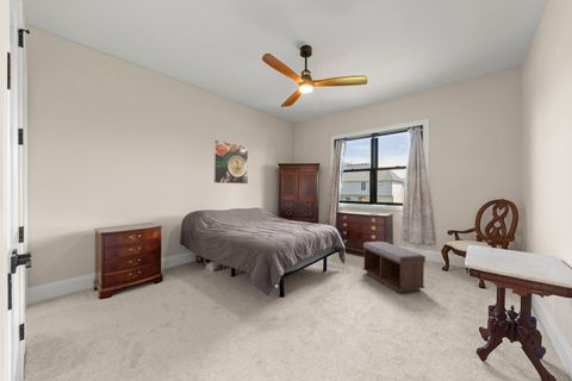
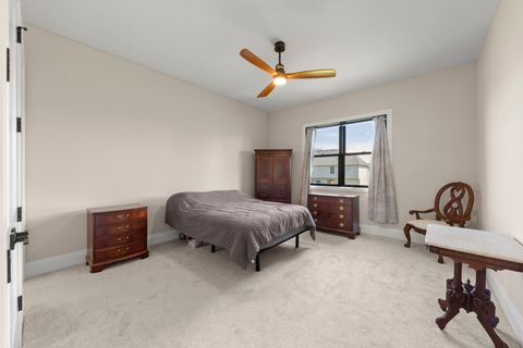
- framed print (231, 163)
- bench (390, 263)
